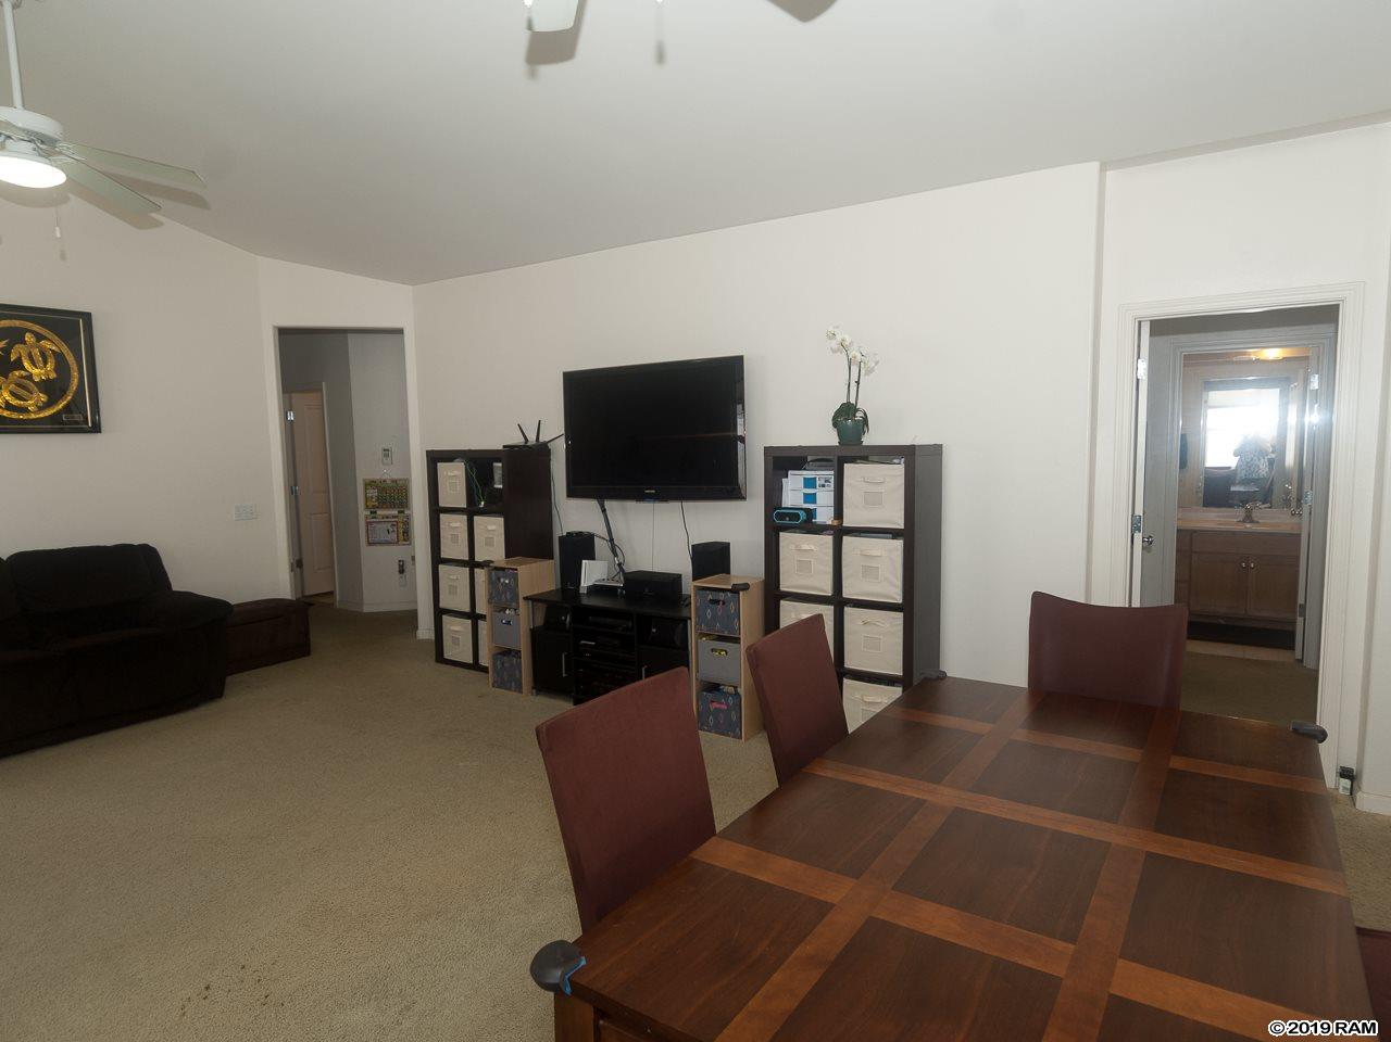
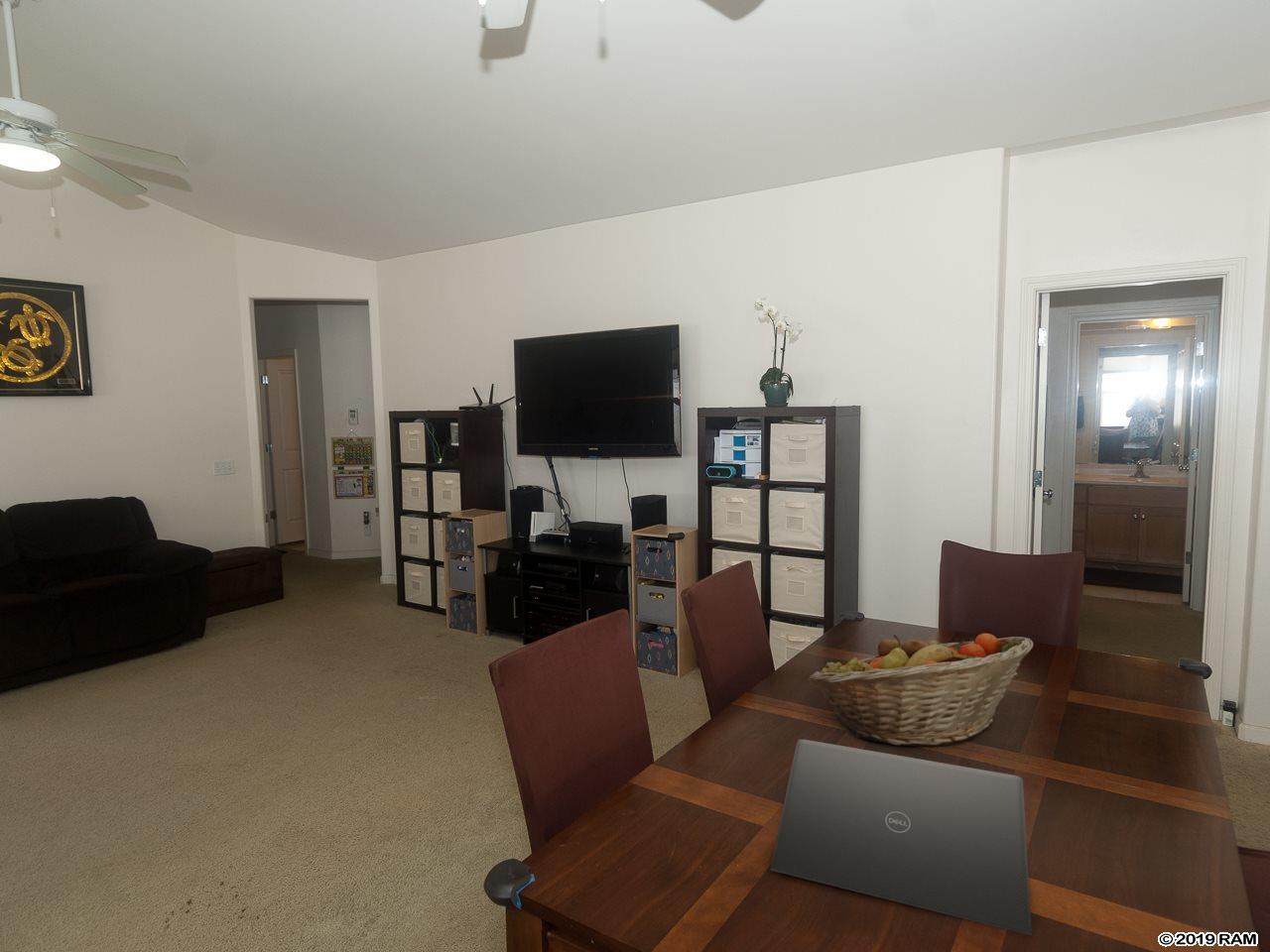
+ fruit basket (920, 676)
+ laptop (899, 816)
